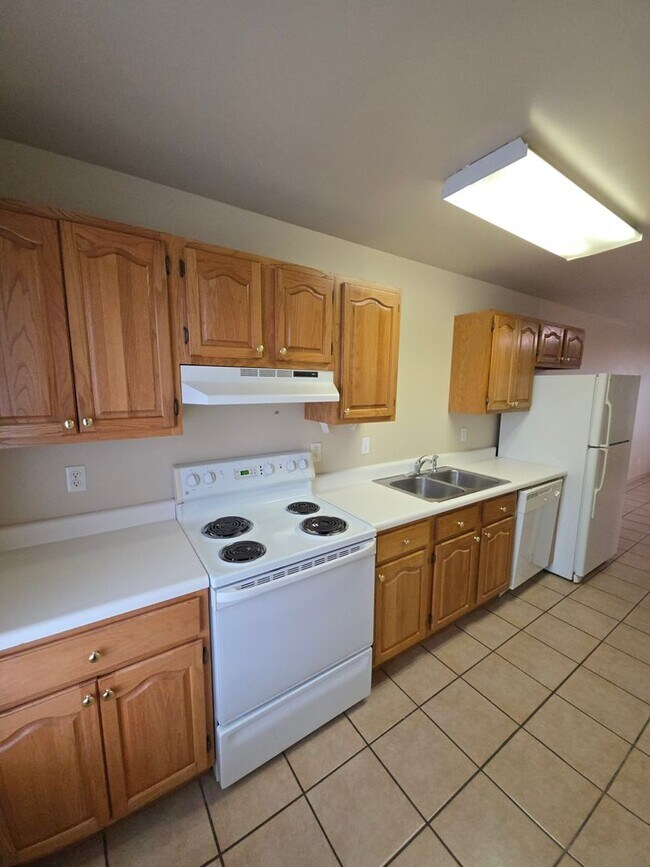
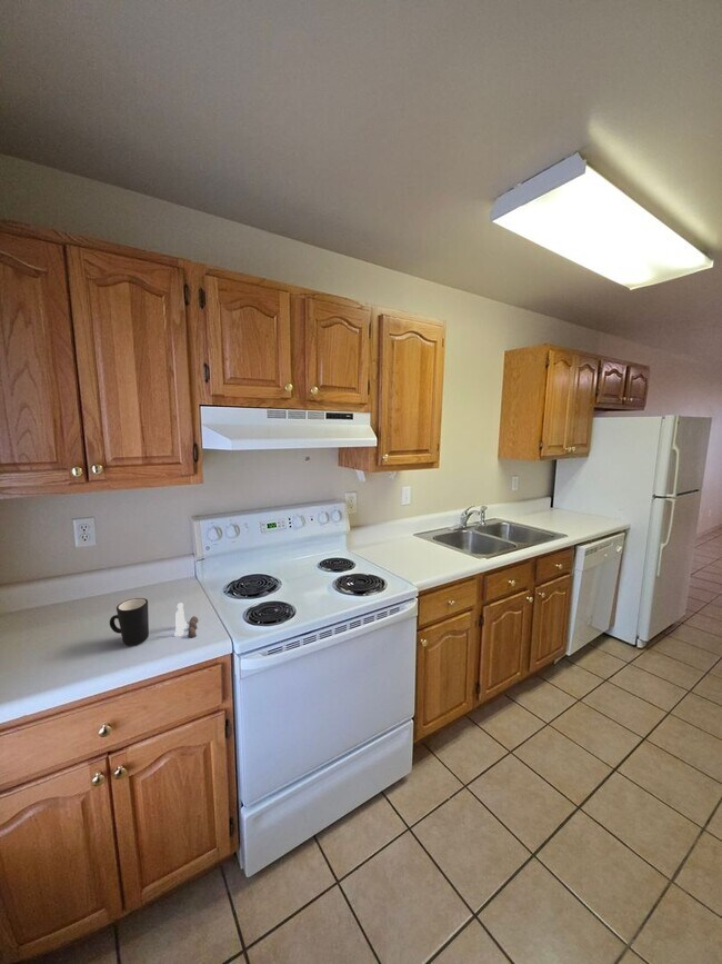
+ mug (129, 623)
+ salt and pepper shaker set (183, 616)
